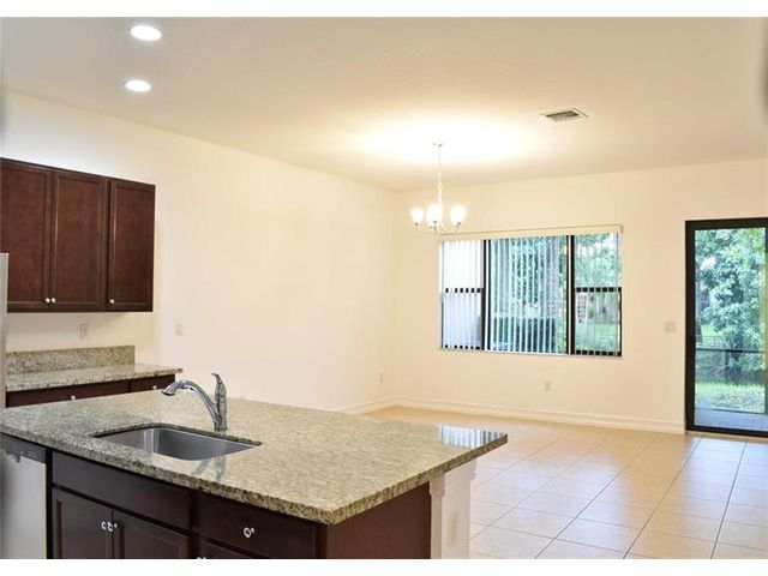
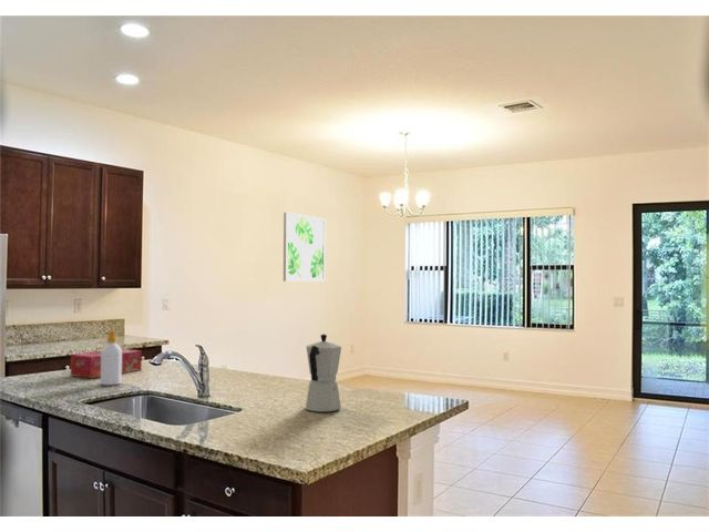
+ moka pot (321, 371)
+ tissue box (100, 362)
+ soap bottle (111, 357)
+ wall art (305, 248)
